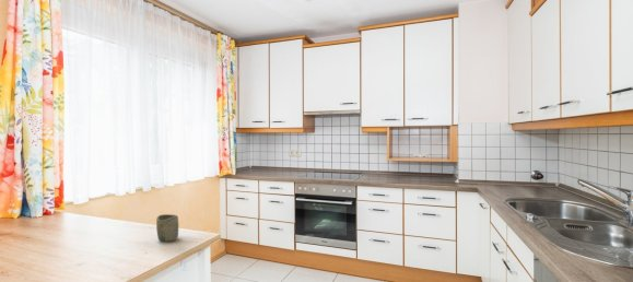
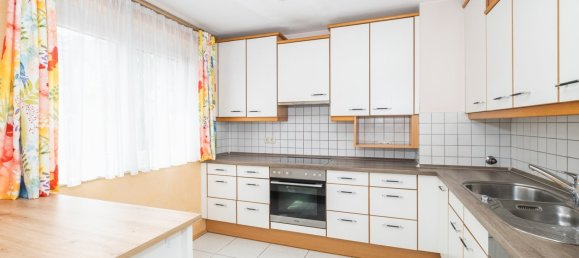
- cup (167, 227)
